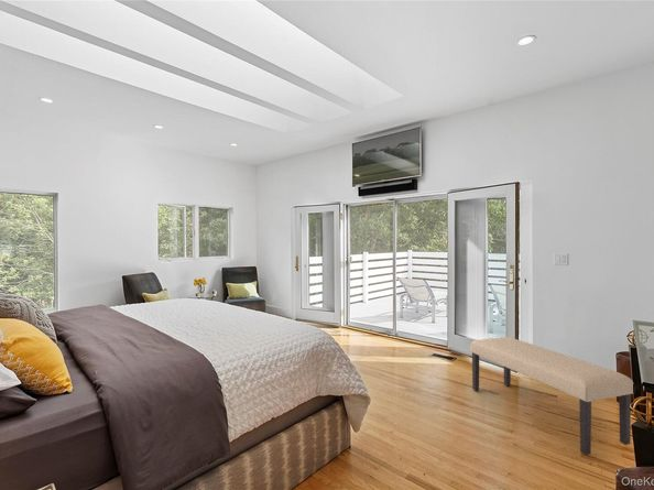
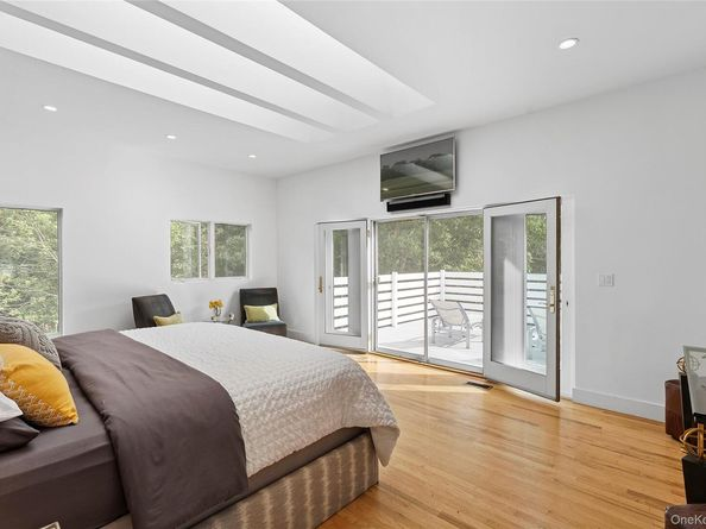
- bench (539, 381)
